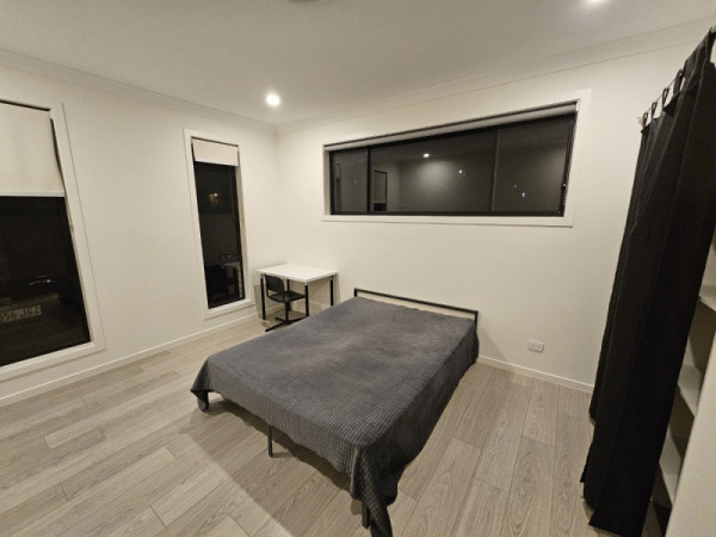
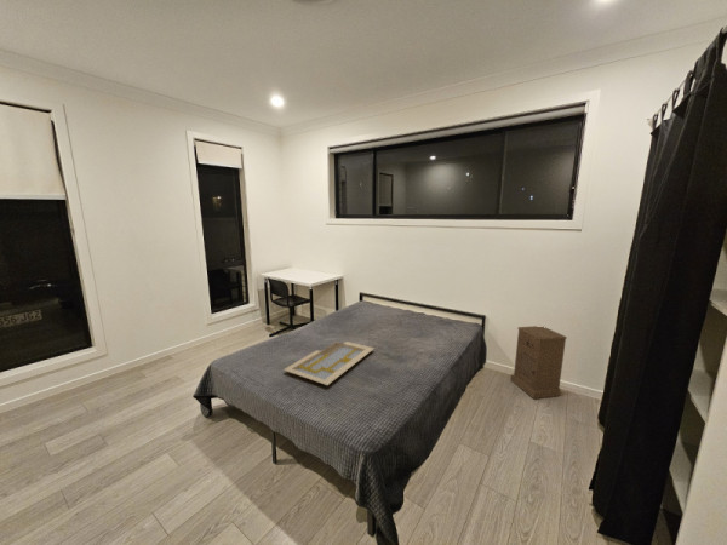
+ nightstand (537, 360)
+ serving tray (332, 360)
